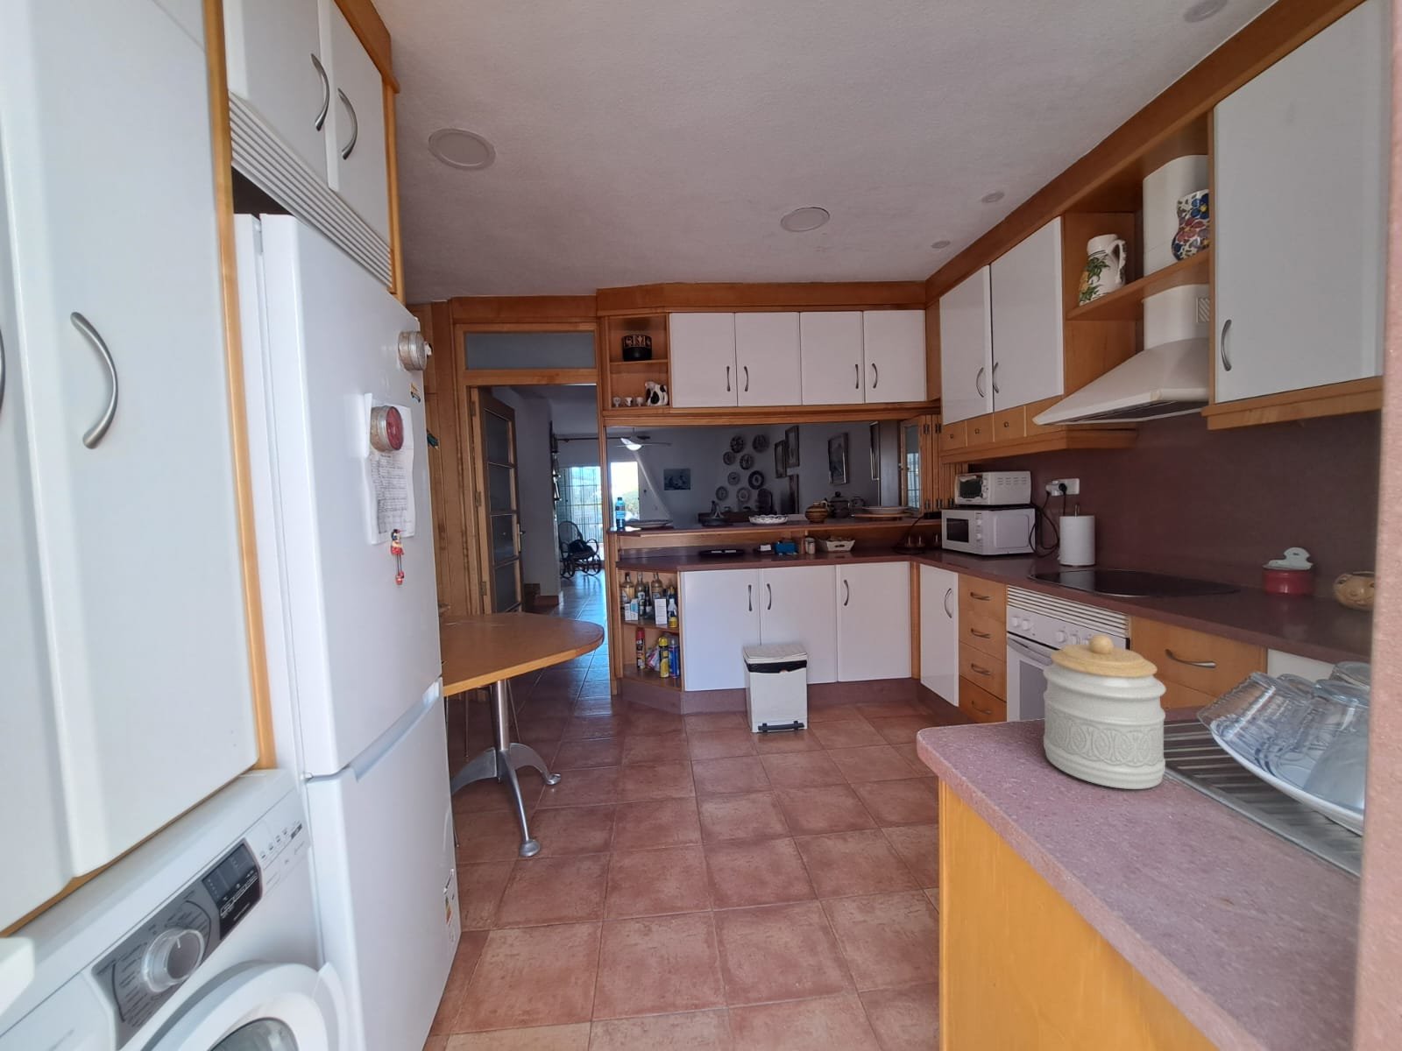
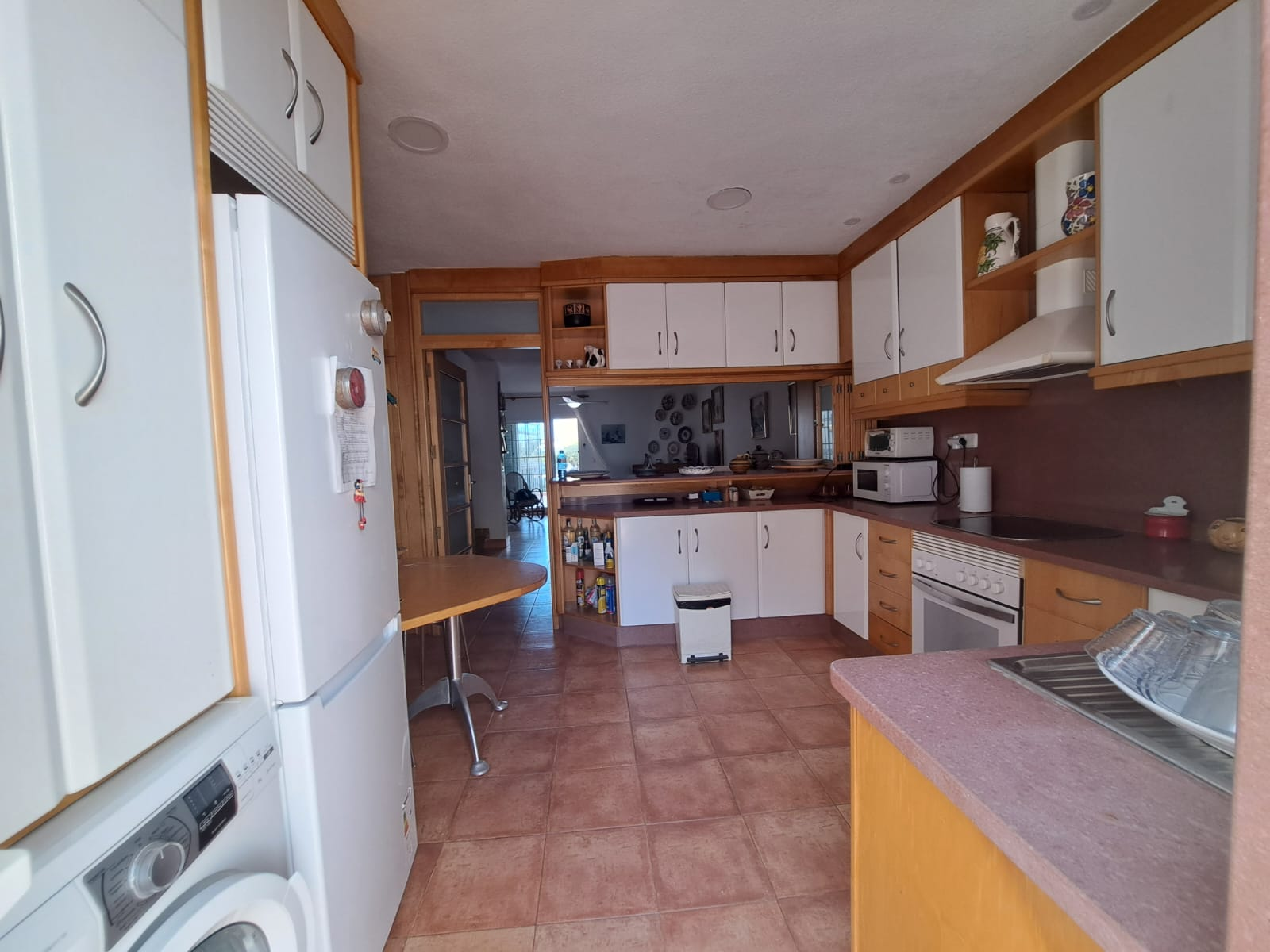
- jar (1101, 701)
